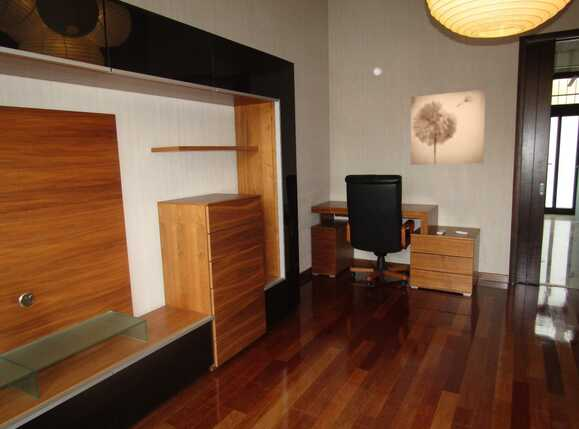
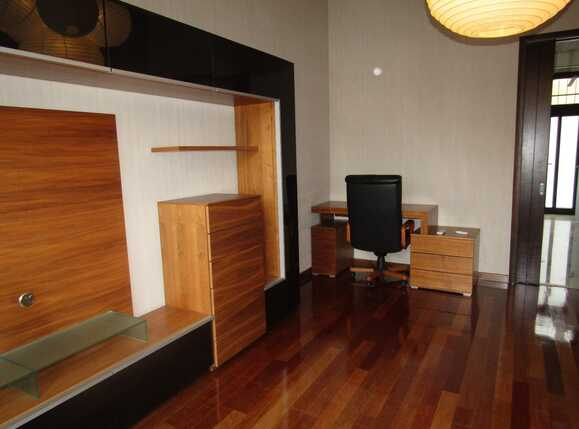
- wall art (446, 129)
